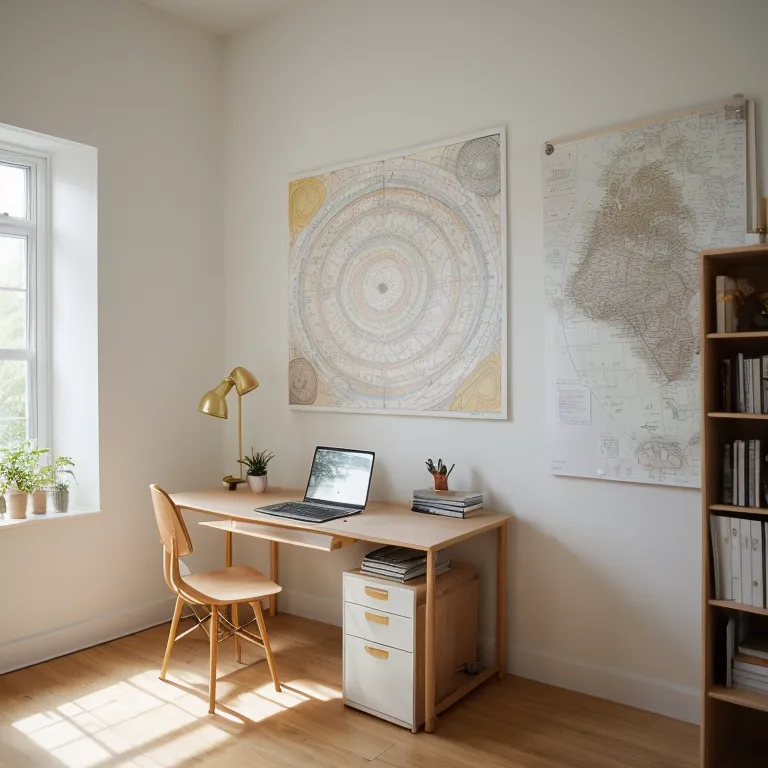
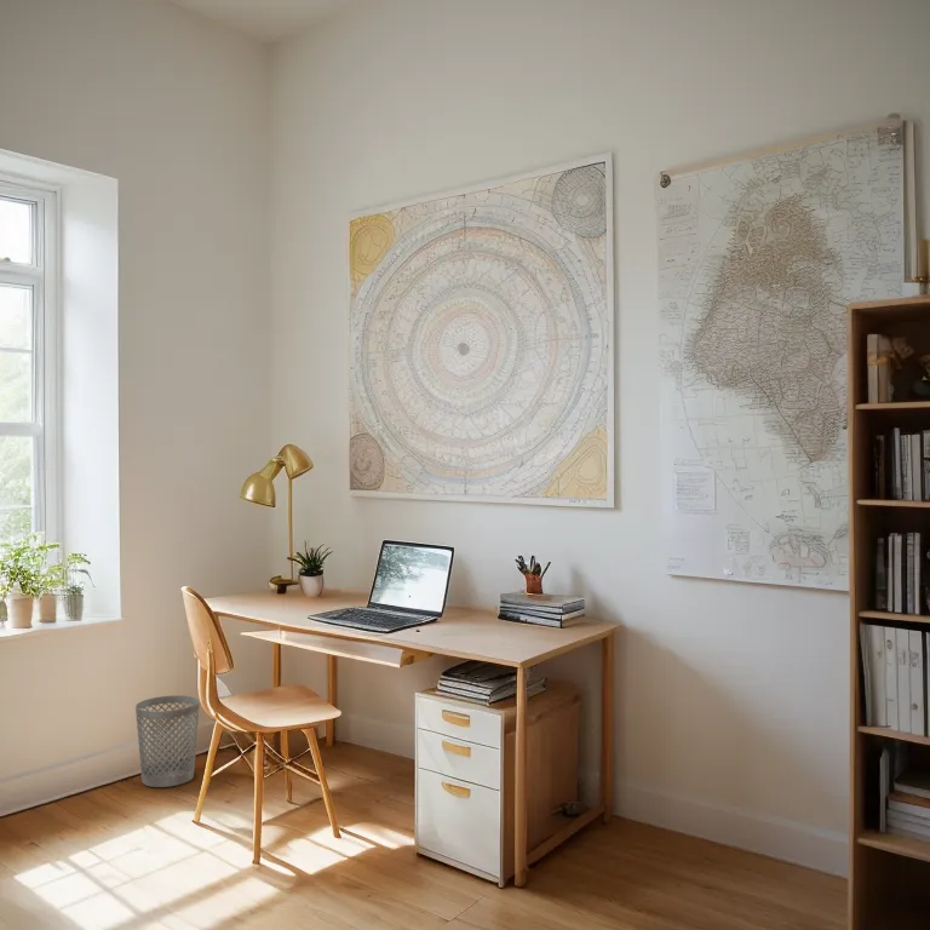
+ wastebasket (167, 741)
